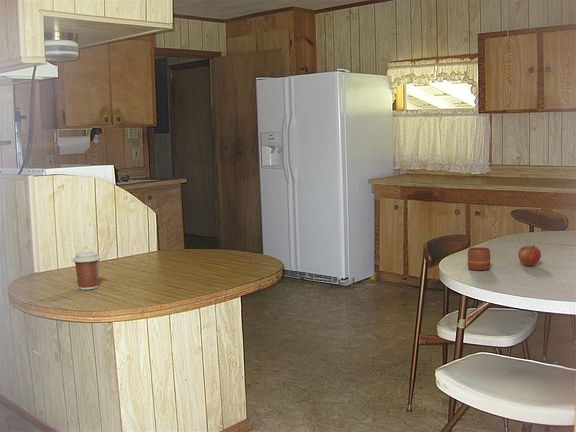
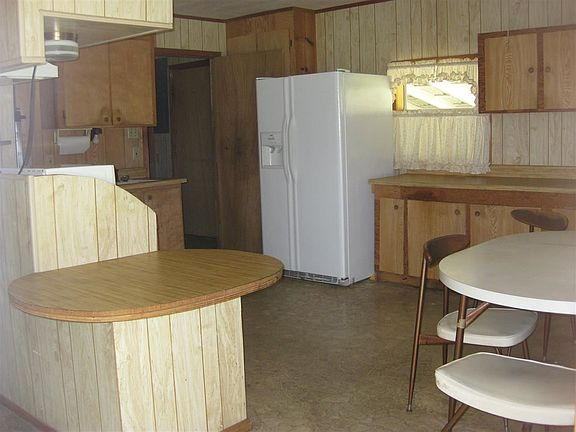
- coffee cup (87, 270)
- mug (480, 257)
- apple (529, 254)
